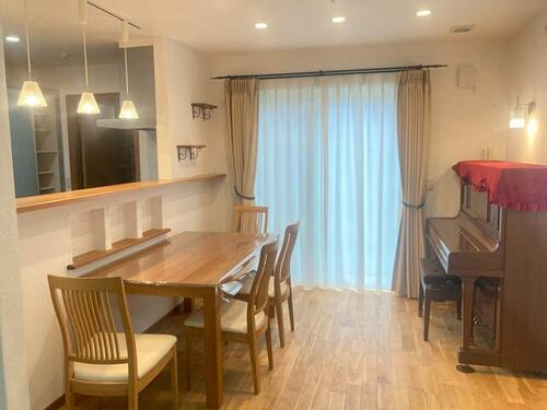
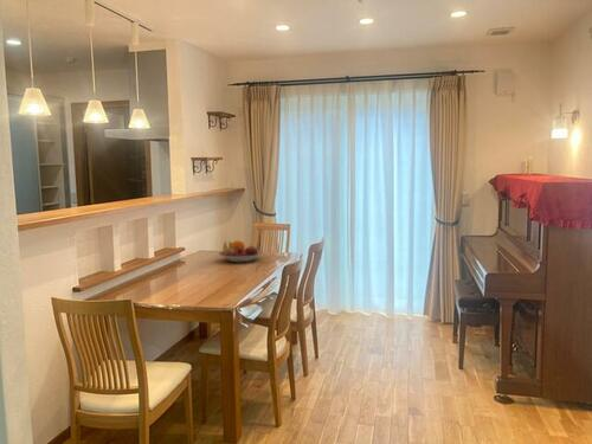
+ fruit bowl (240, 250)
